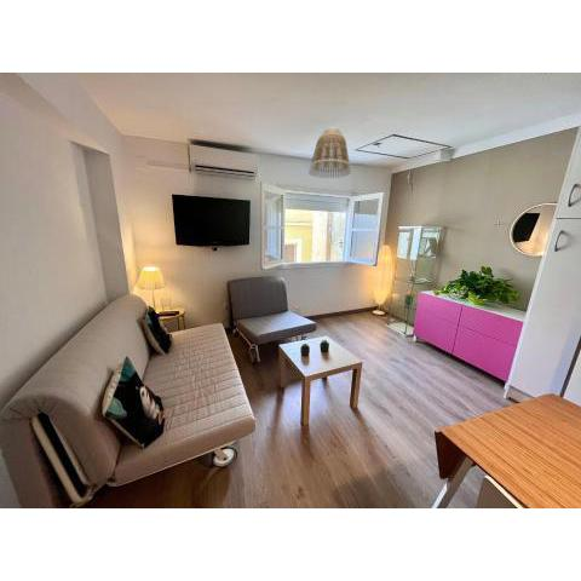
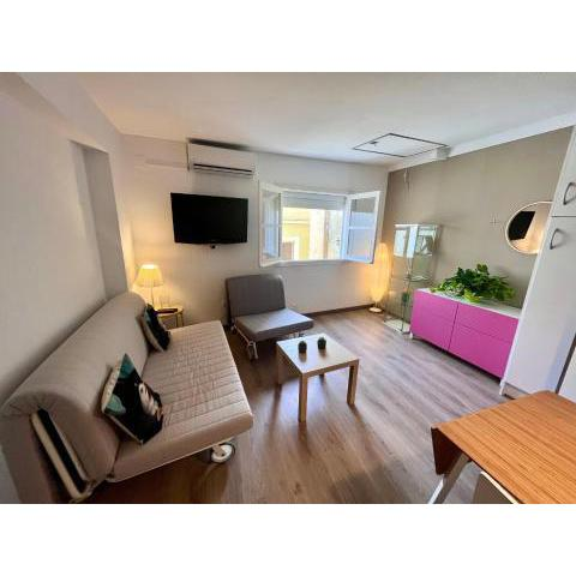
- lamp shade (329, 151)
